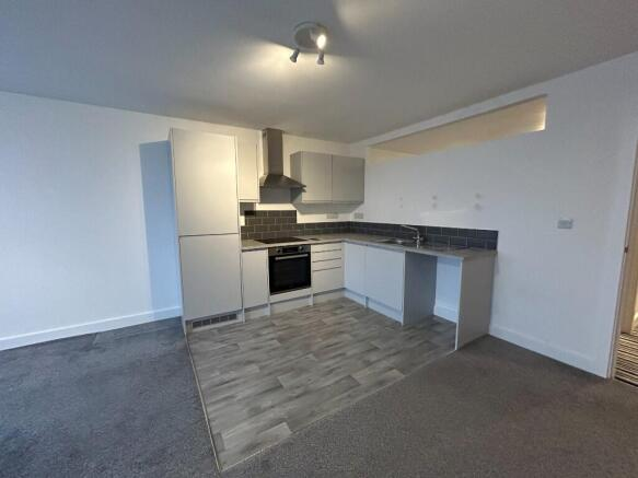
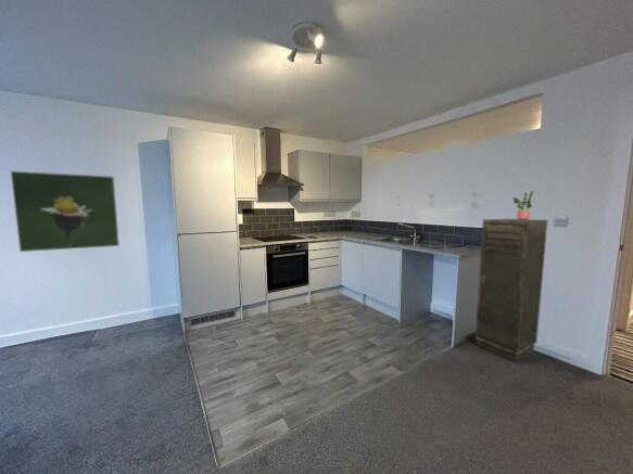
+ potted plant (519, 205)
+ storage cabinet (509, 285)
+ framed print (69, 212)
